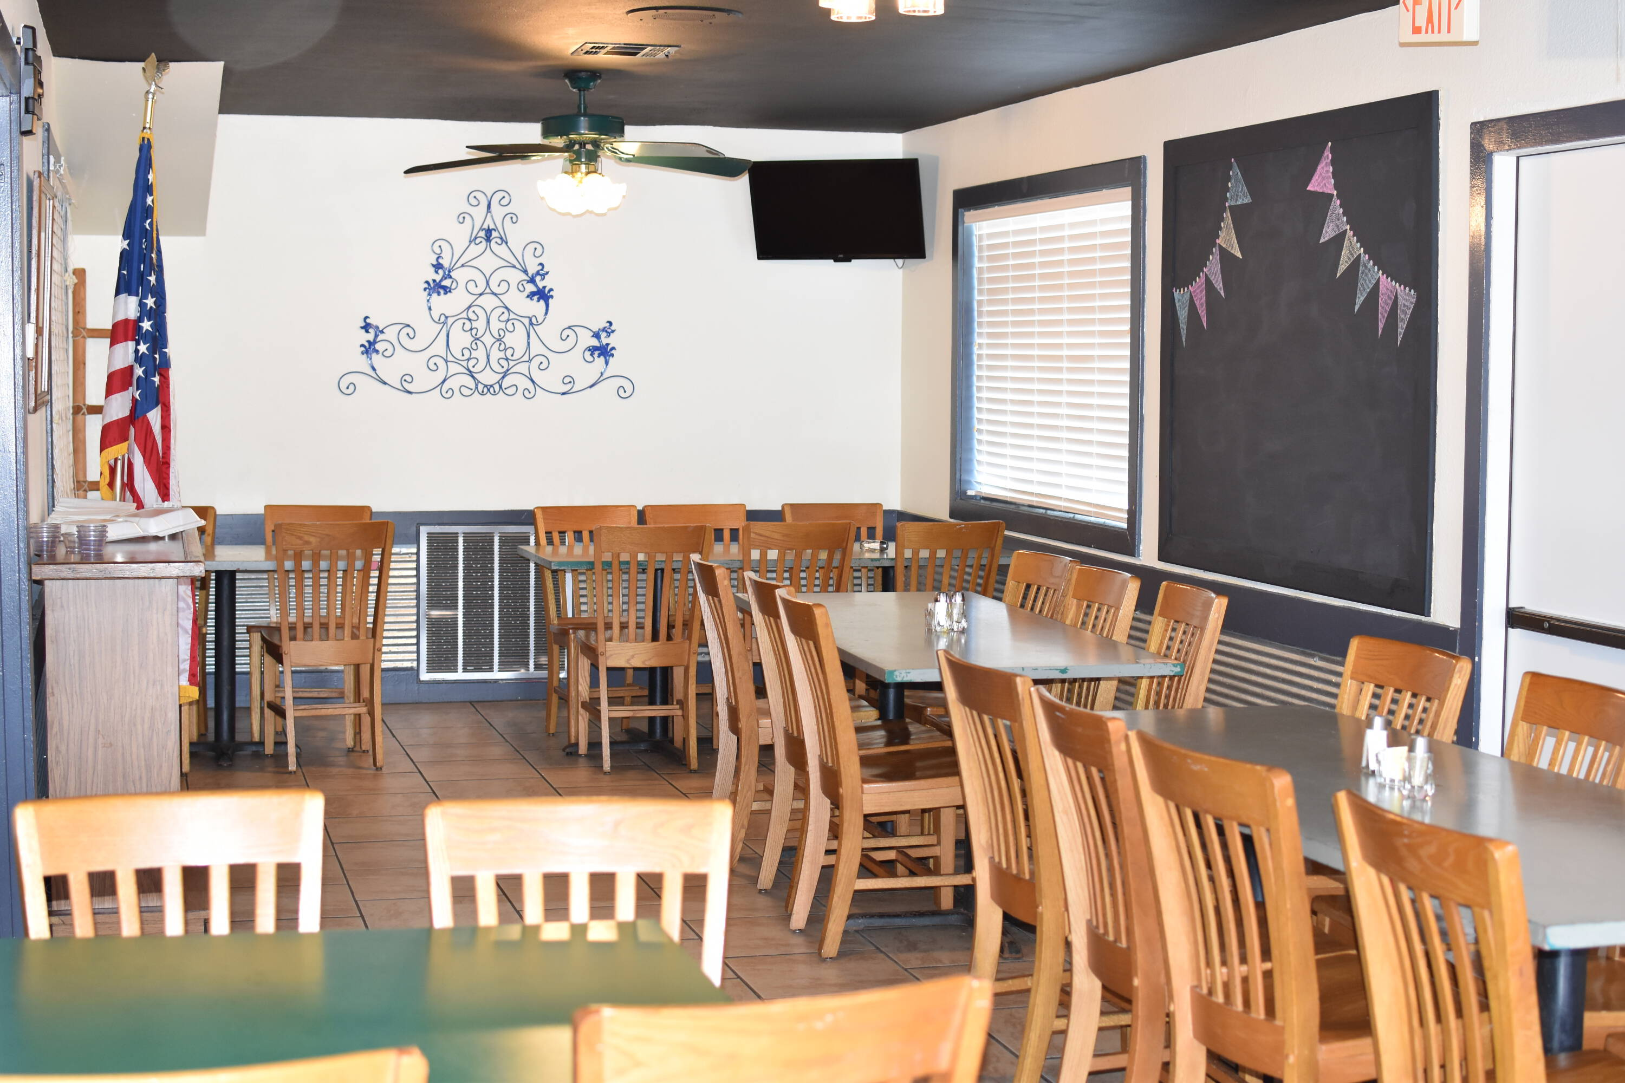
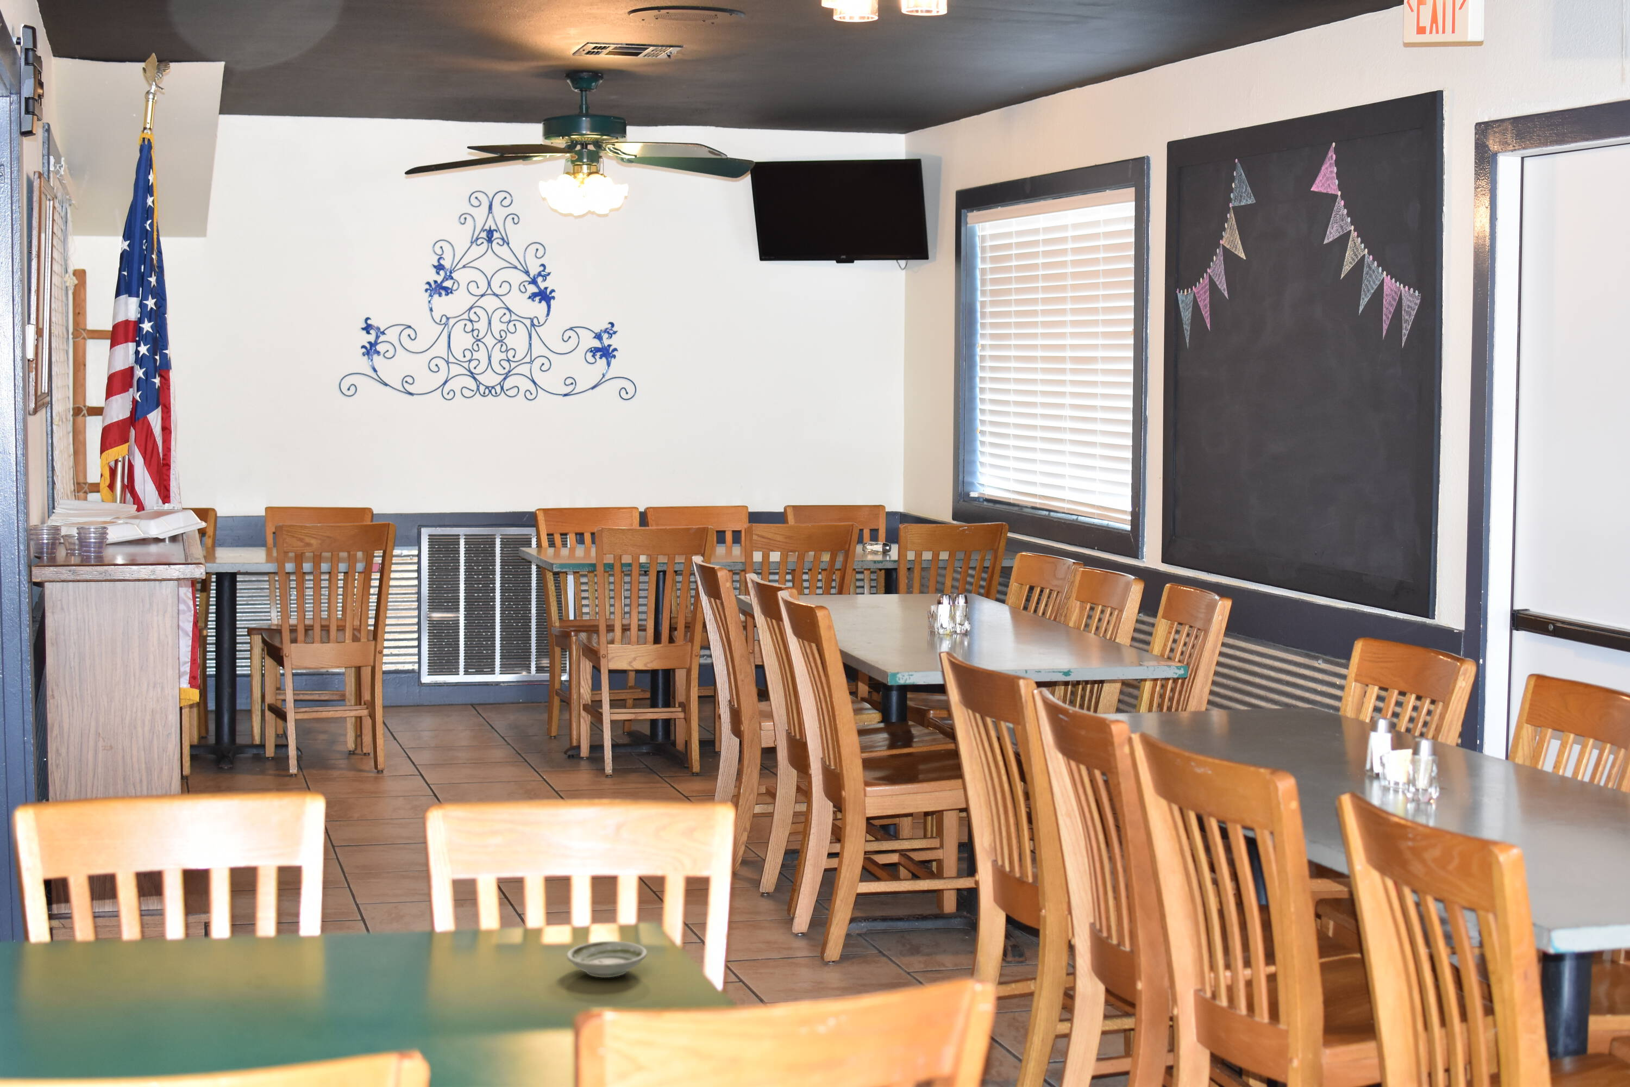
+ saucer (606, 962)
